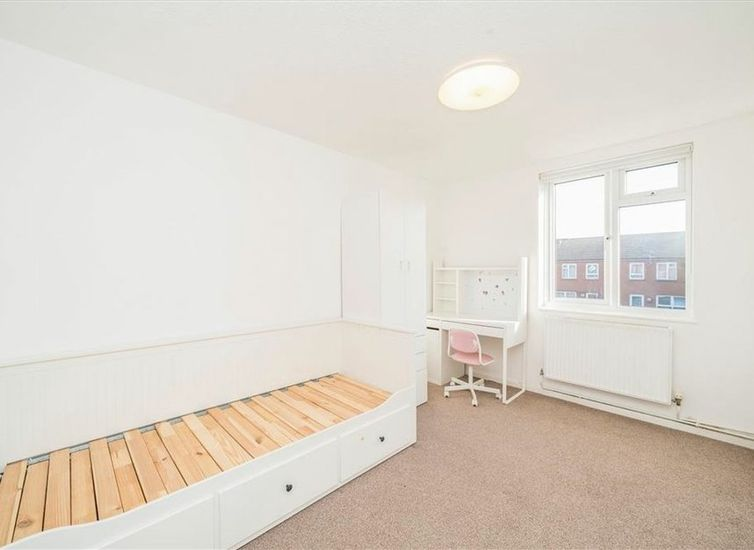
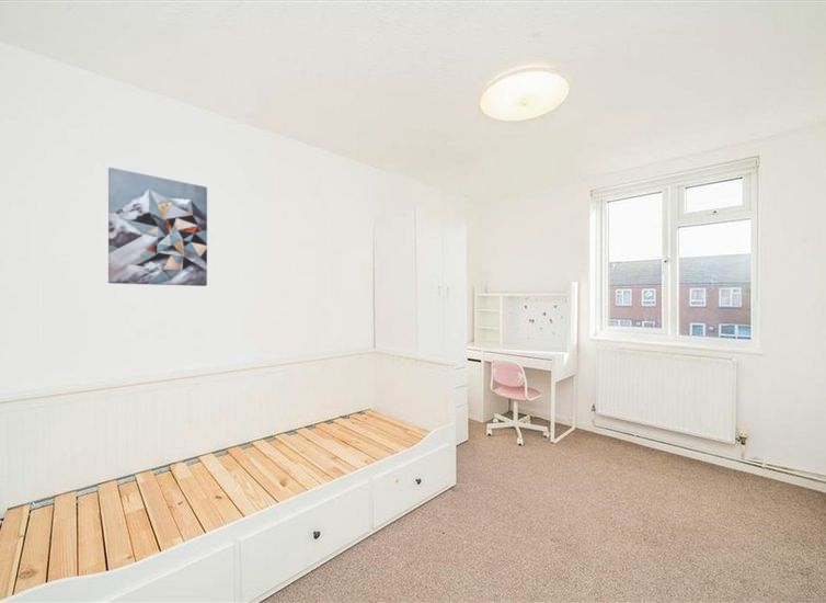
+ wall art (161, 231)
